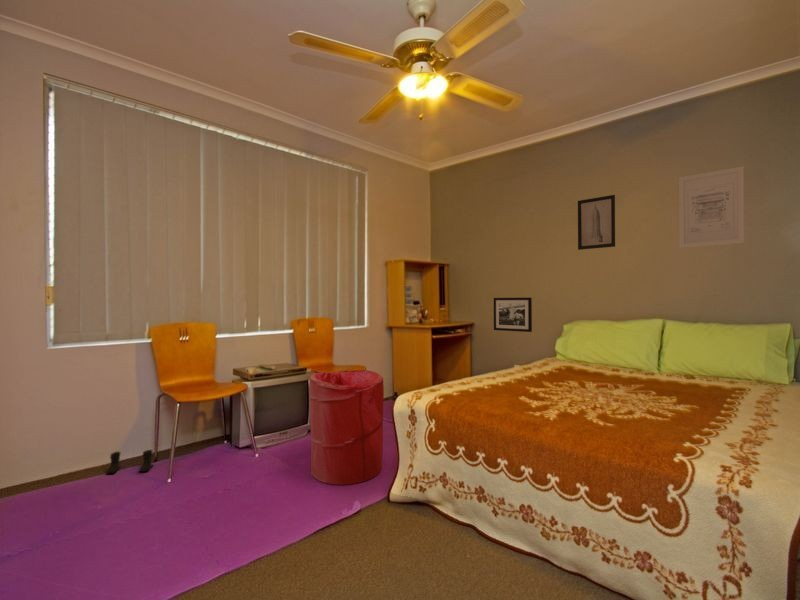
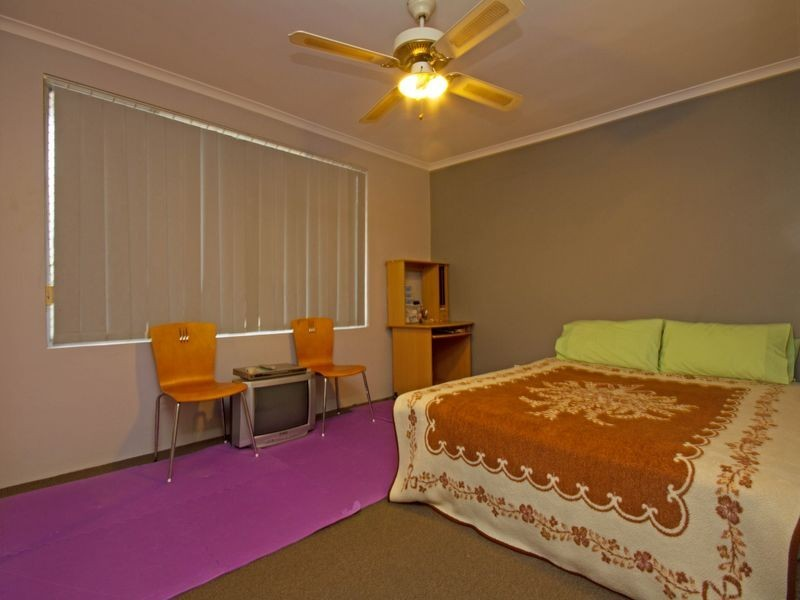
- wall art (710, 209)
- boots (119, 459)
- laundry hamper (347, 422)
- wall art (595, 223)
- picture frame (512, 314)
